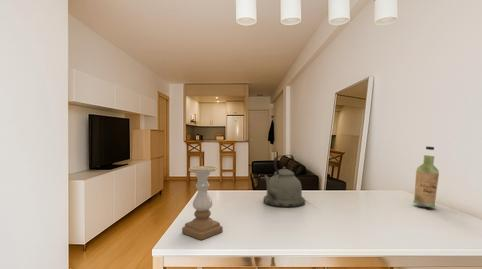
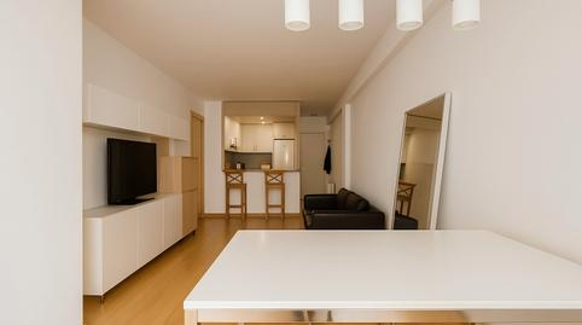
- kettle (283, 179)
- bottle (425, 176)
- candle holder (202, 199)
